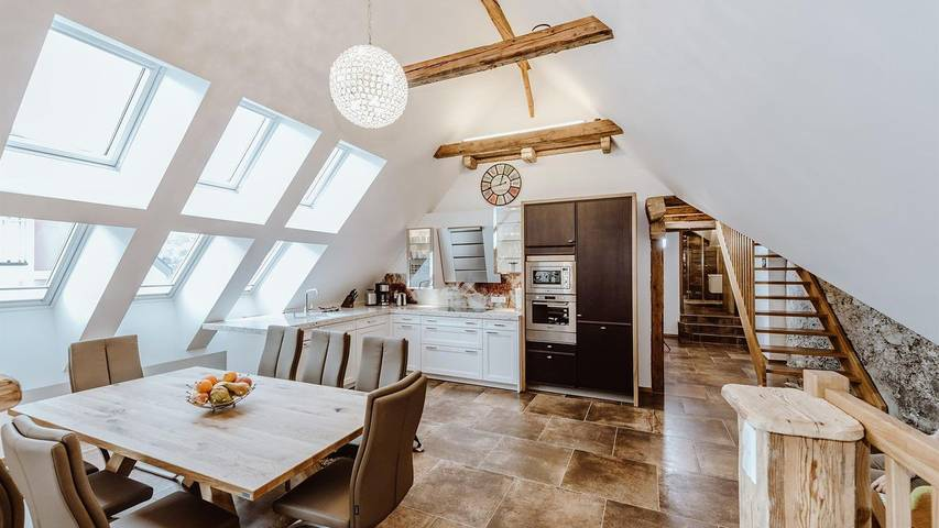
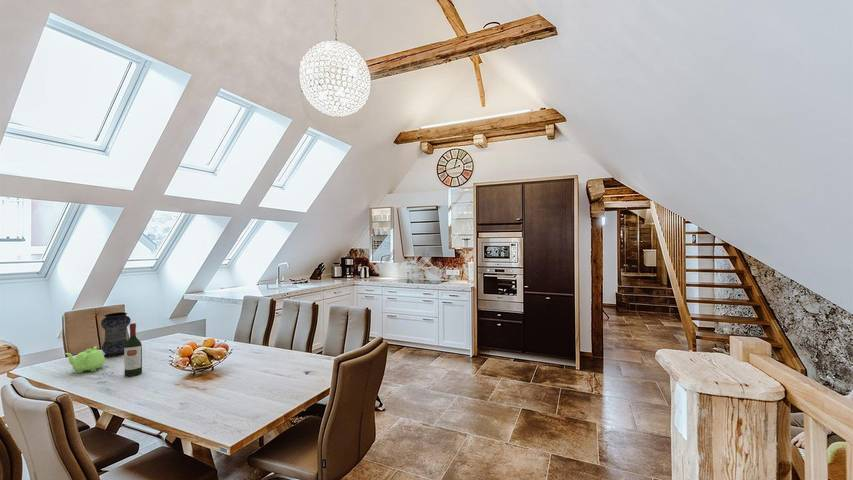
+ teapot (85, 359)
+ vase (116, 334)
+ wine bottle (133, 348)
